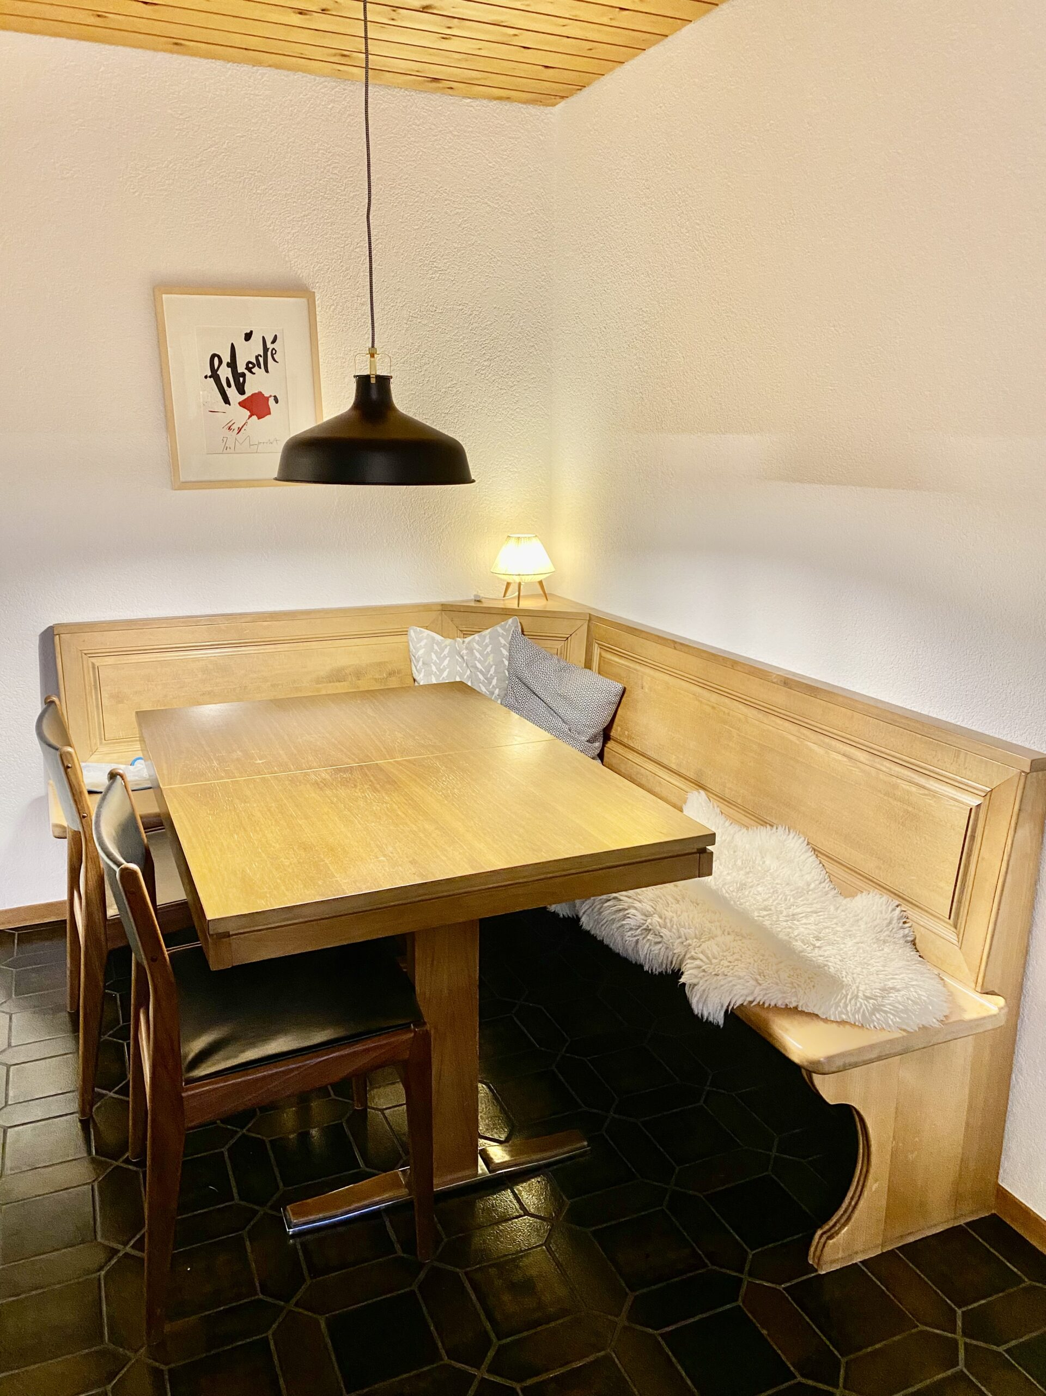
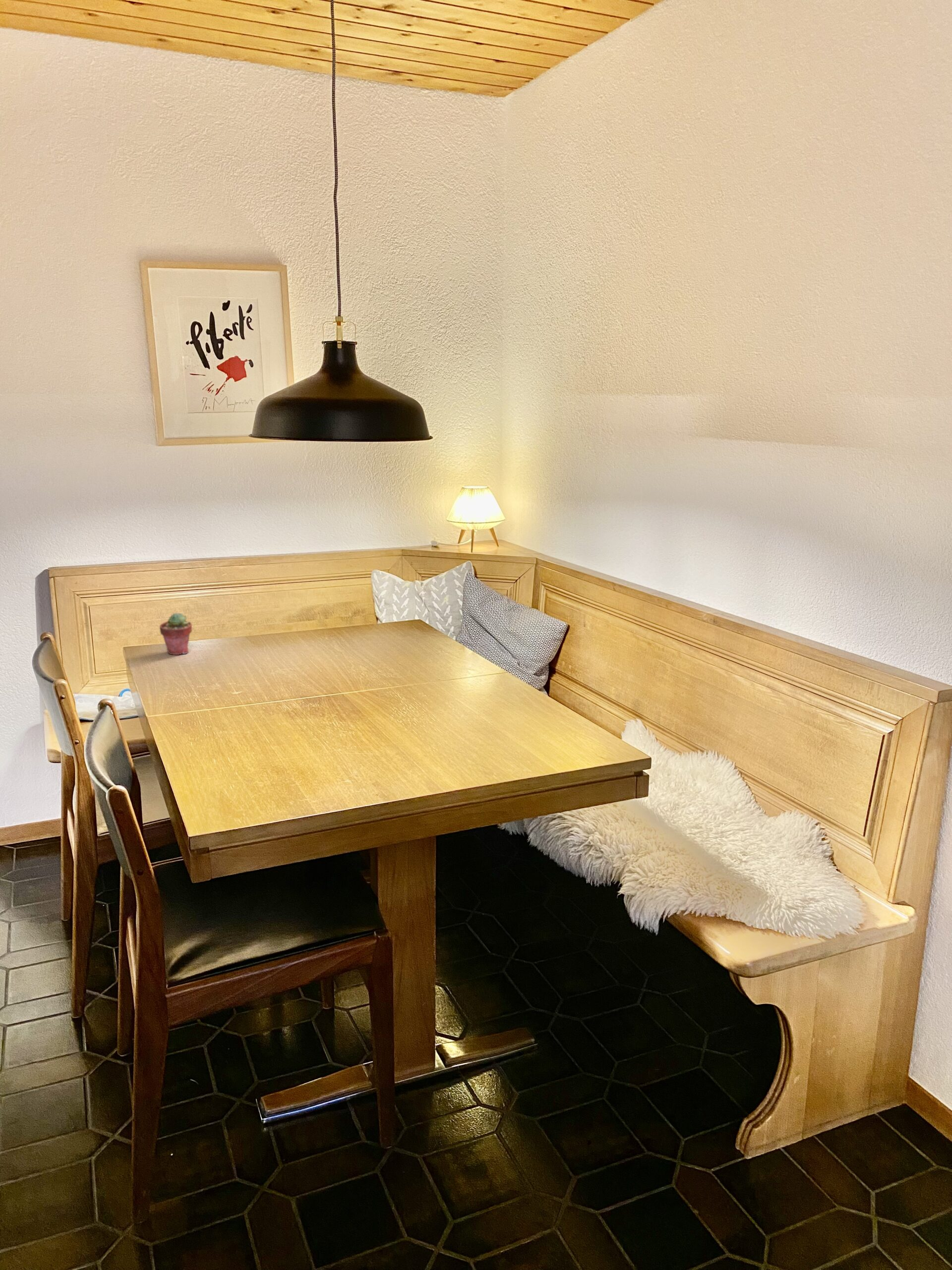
+ potted succulent (177, 633)
